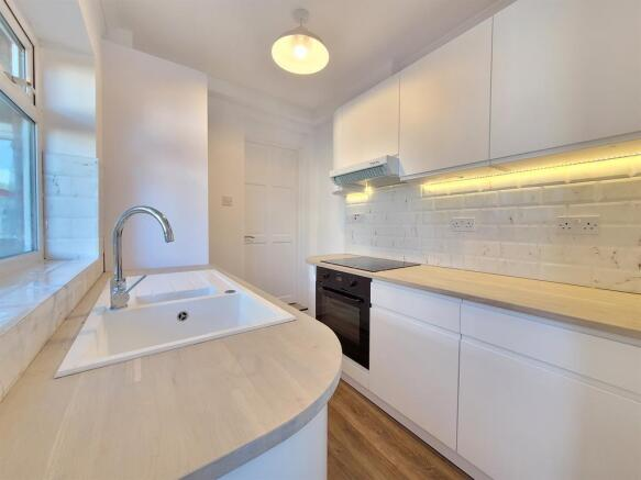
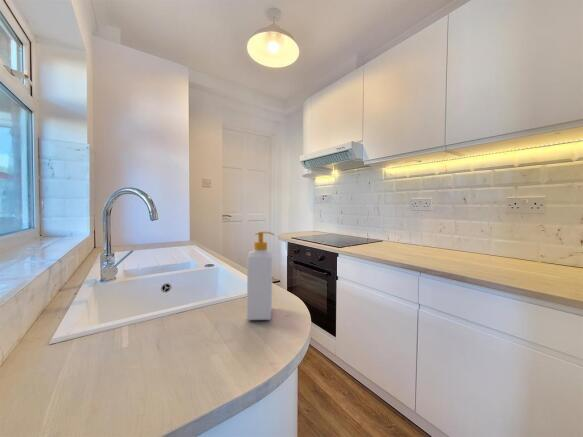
+ soap bottle (261, 272)
